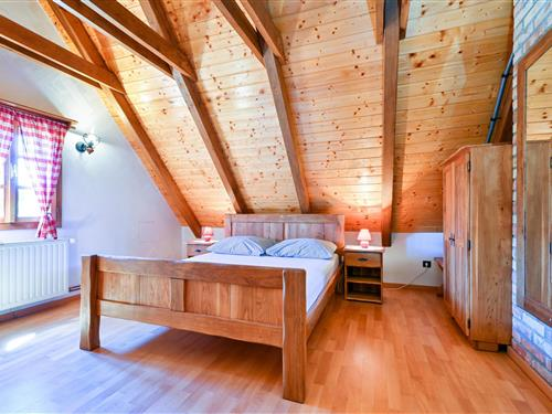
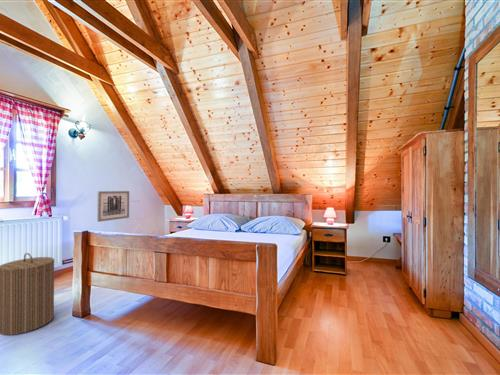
+ wall art (114, 205)
+ laundry hamper (27, 288)
